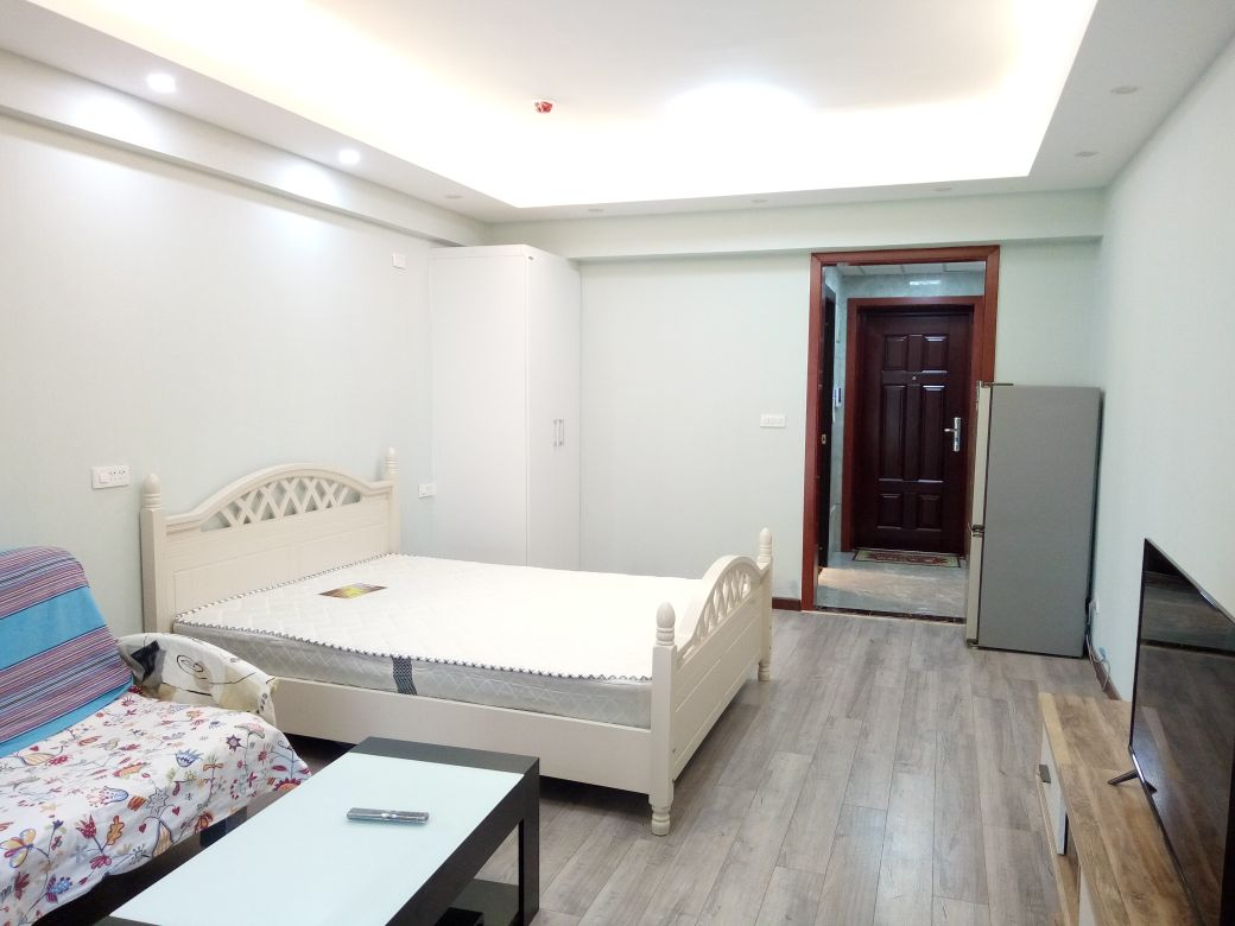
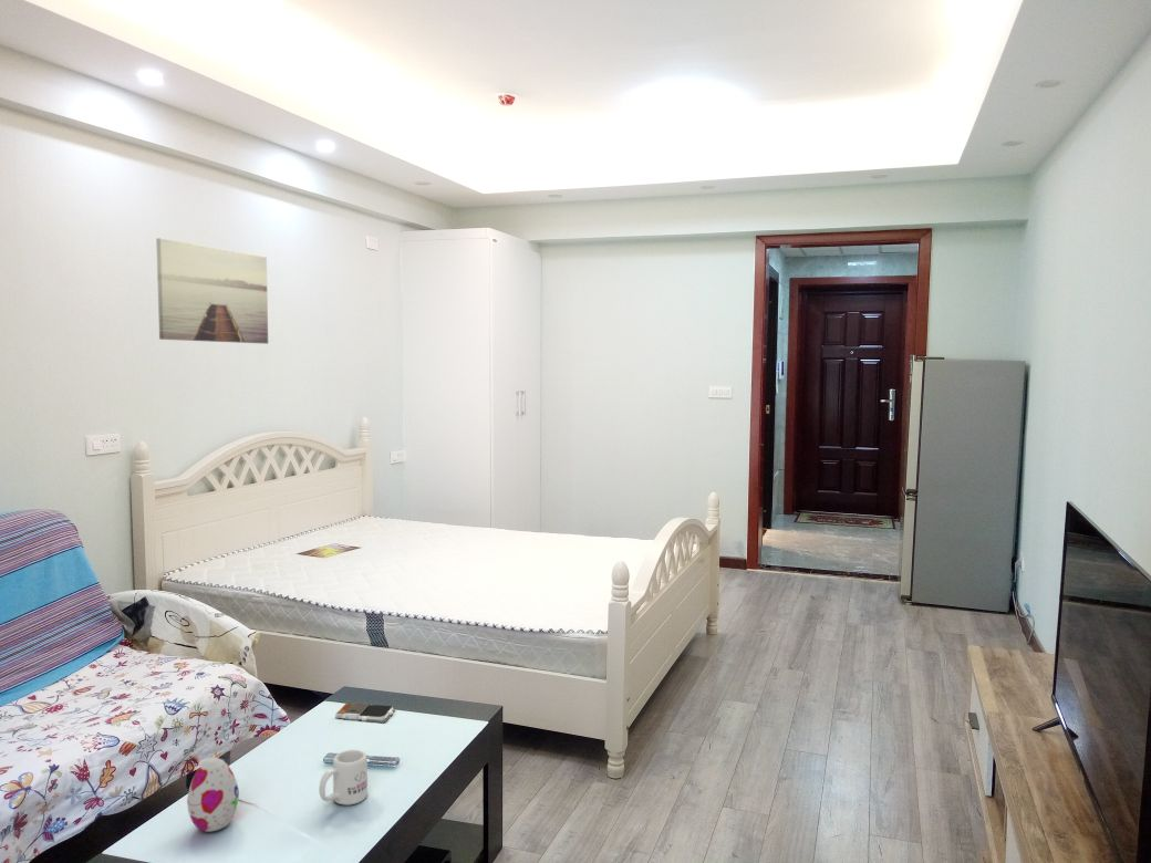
+ wall art (217, 294)
+ decorative egg (212, 792)
+ mug (342, 780)
+ architectural model (365, 710)
